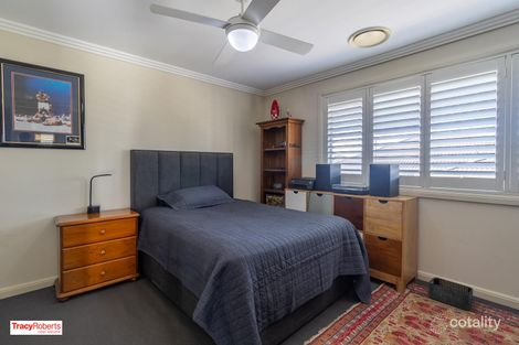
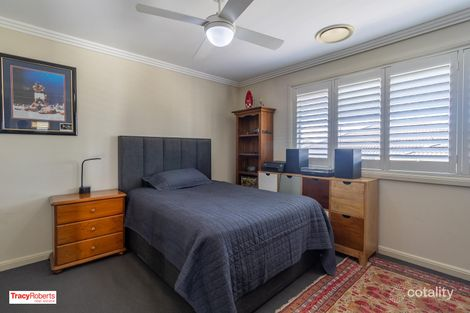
- storage bin (449, 292)
